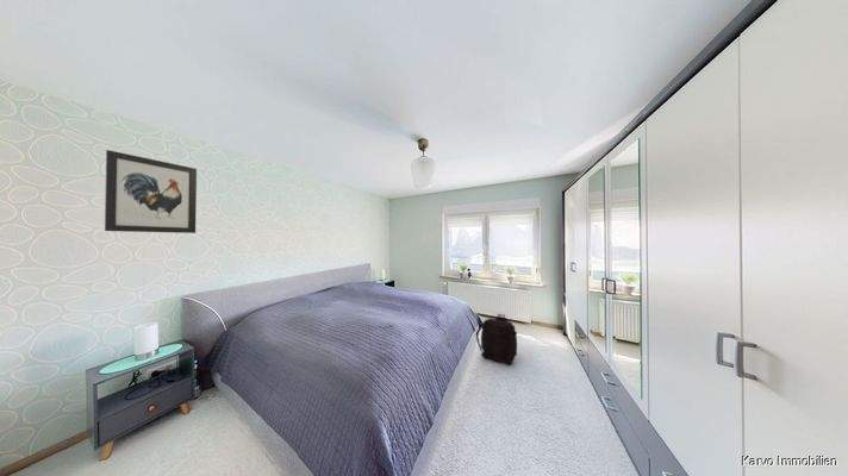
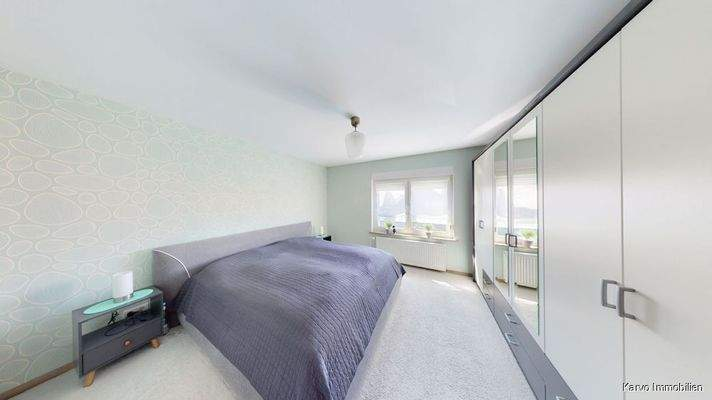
- wall art (155, 196)
- backpack (498, 337)
